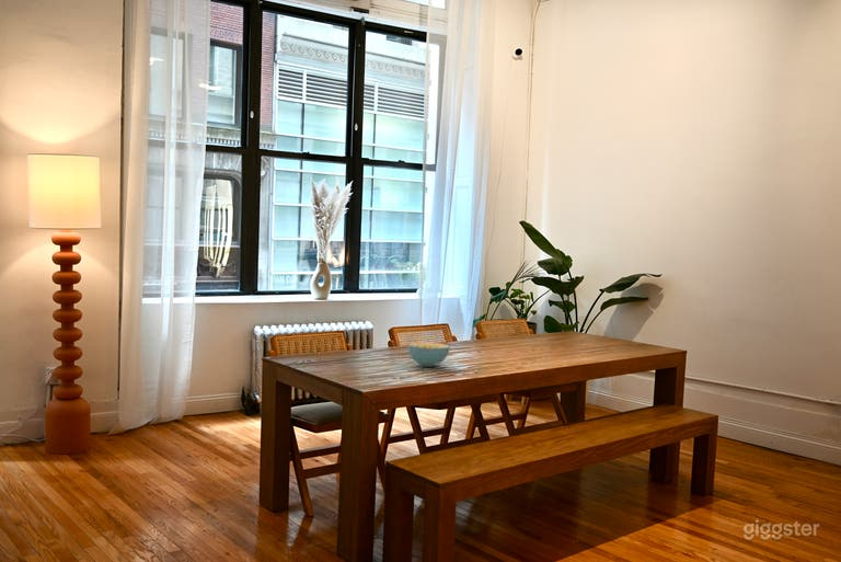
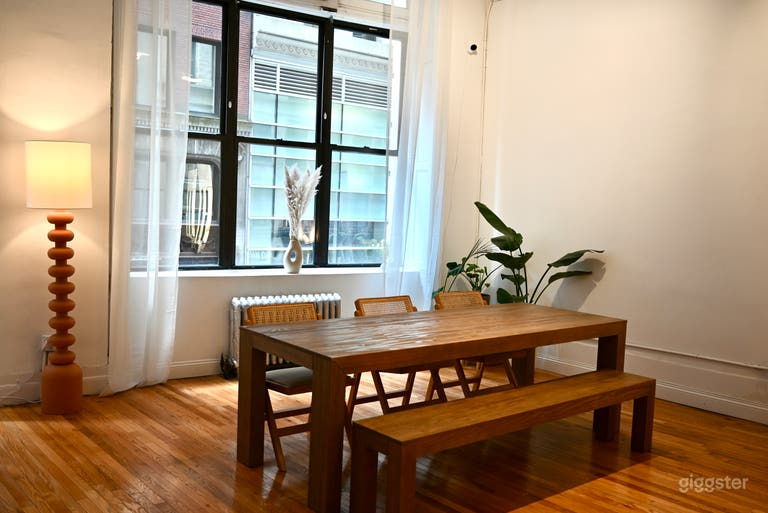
- cereal bowl (428, 355)
